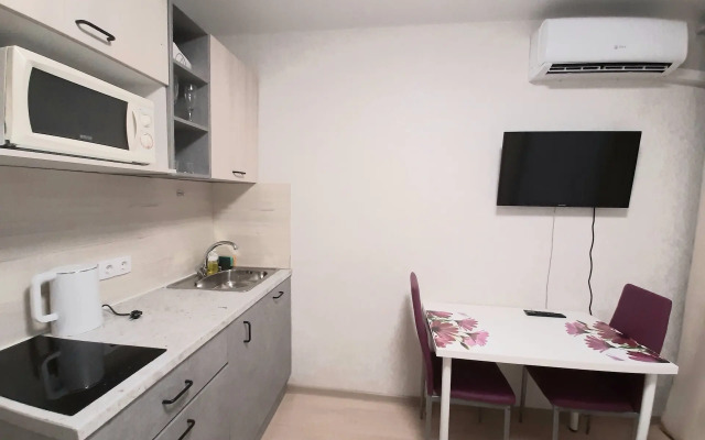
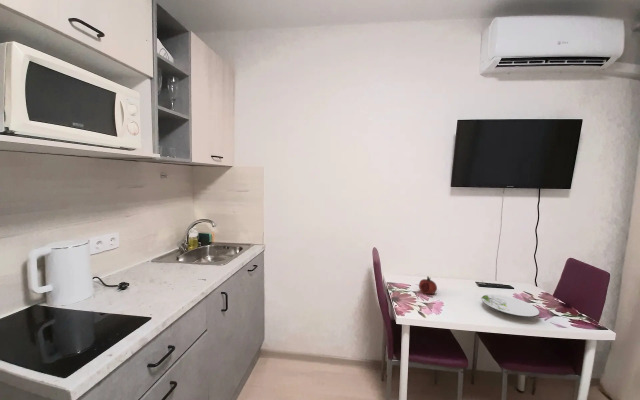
+ fruit (428, 284)
+ plate (508, 307)
